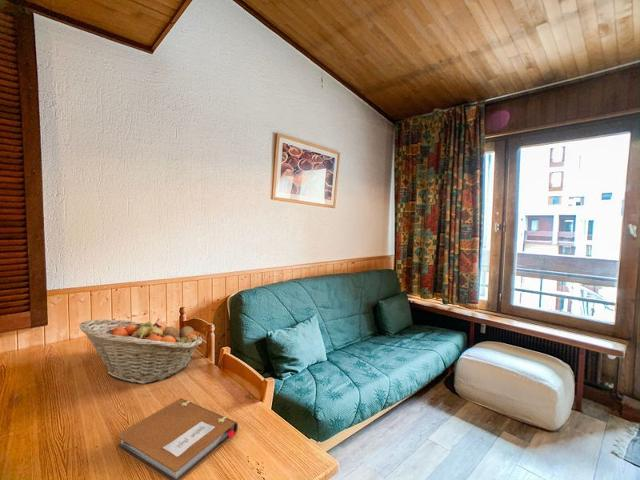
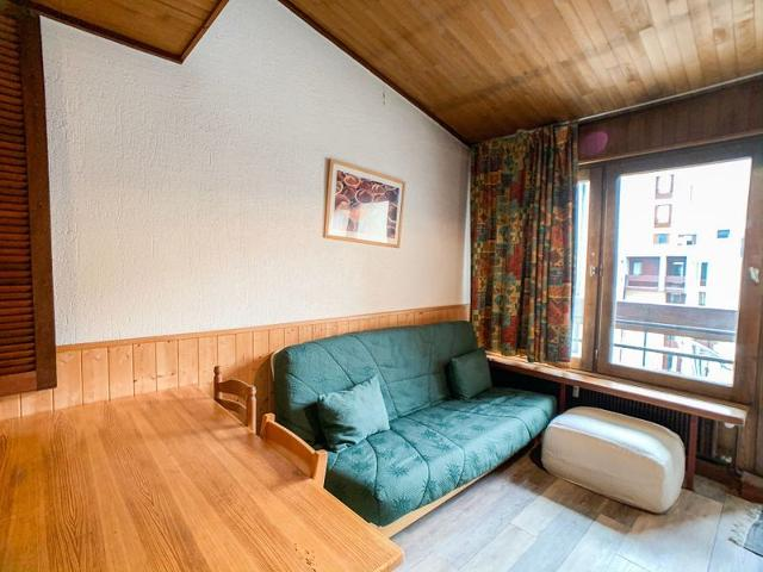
- fruit basket (144, 341)
- notebook (181, 434)
